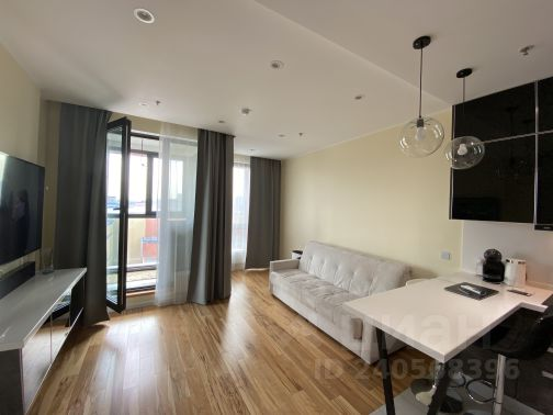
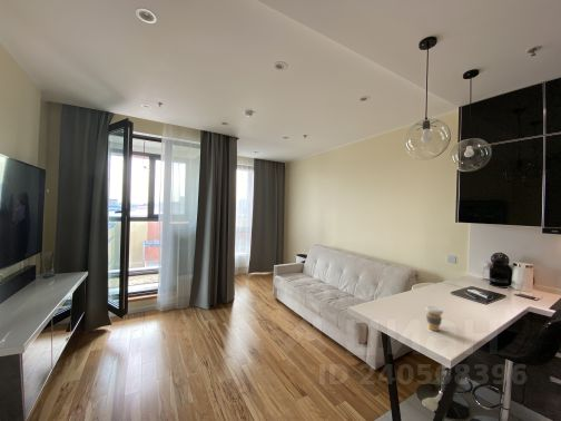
+ coffee cup (433, 319)
